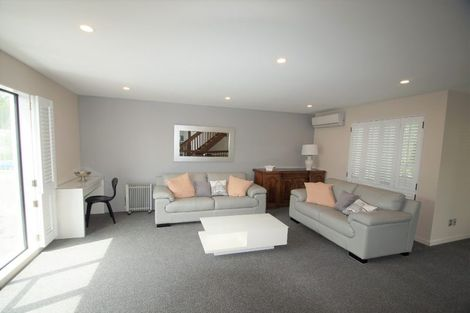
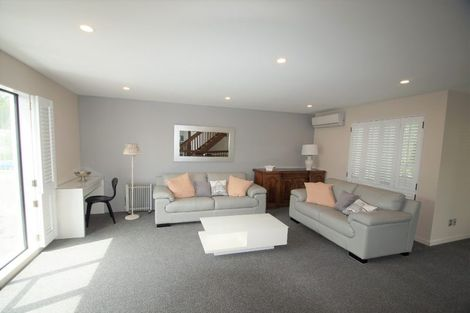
+ floor lamp (132, 180)
